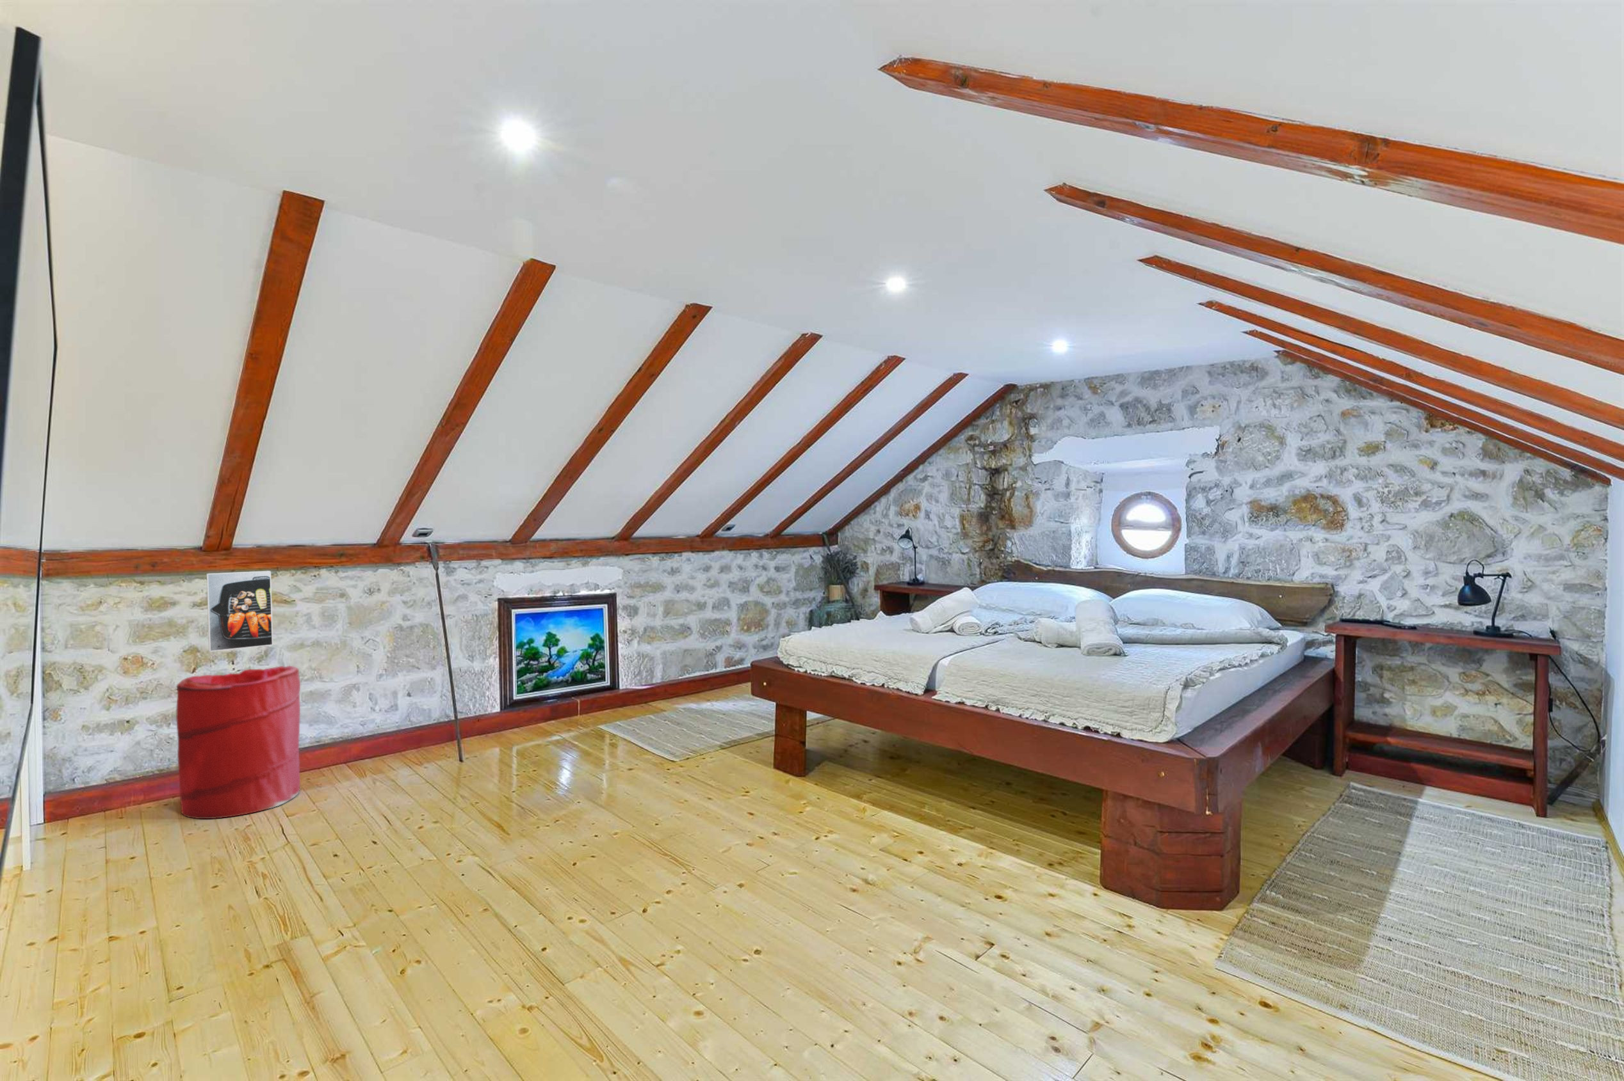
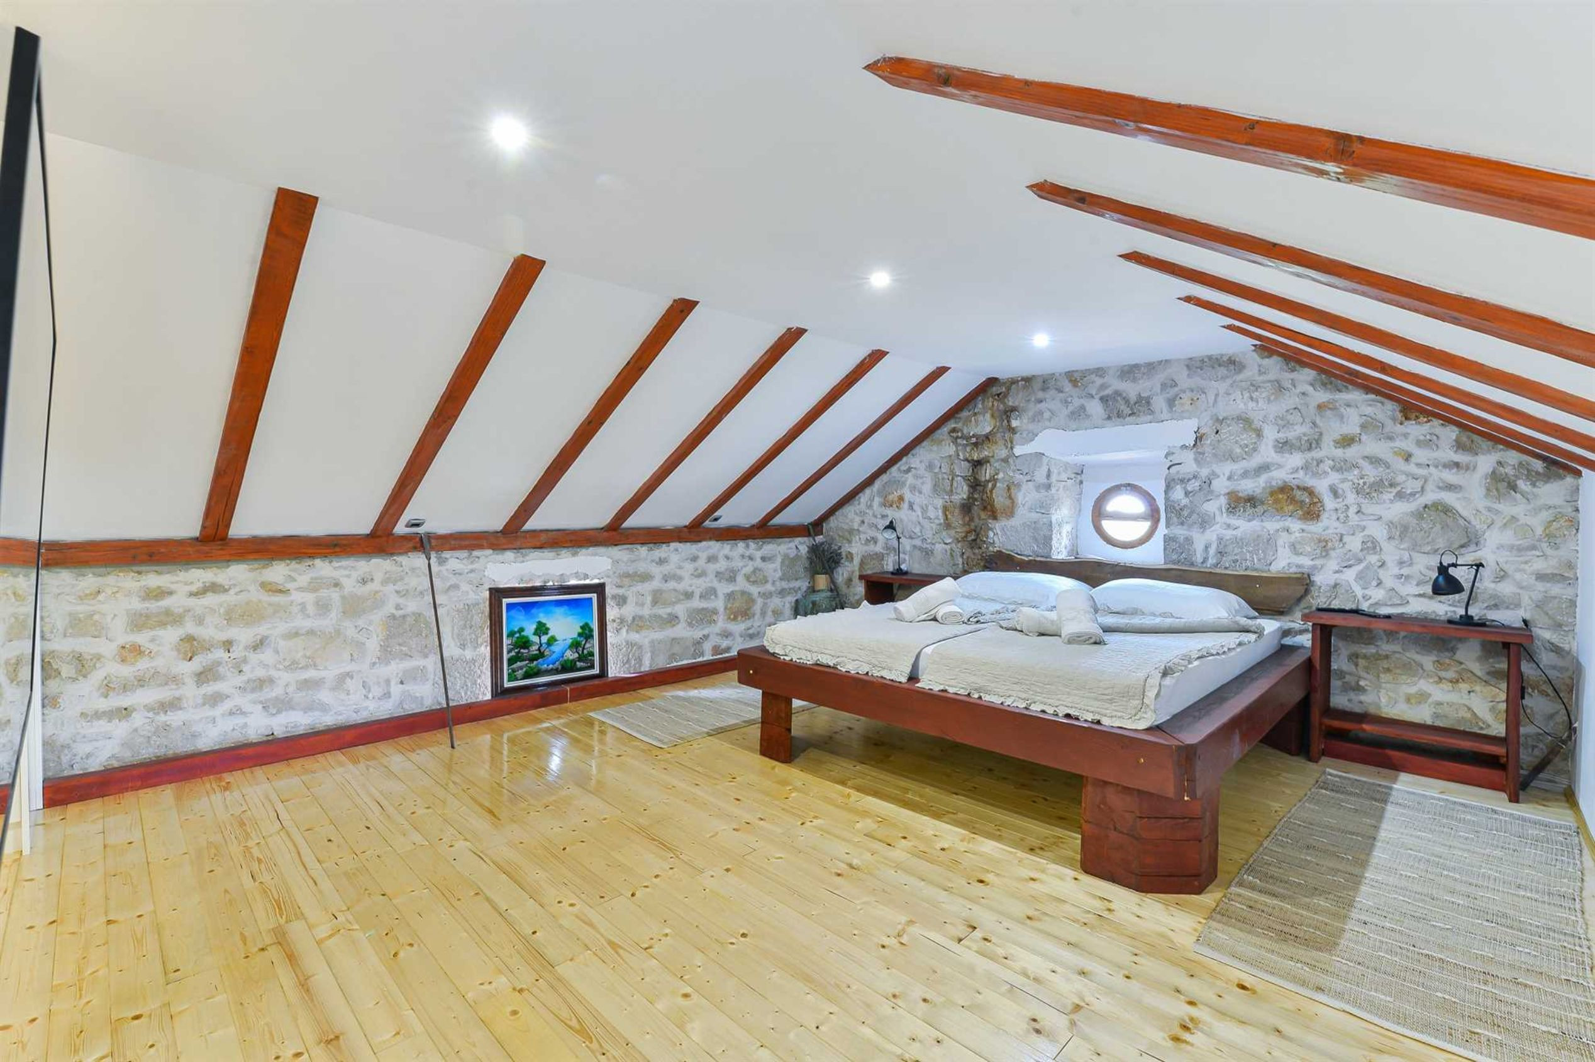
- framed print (240, 609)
- laundry hamper (241, 735)
